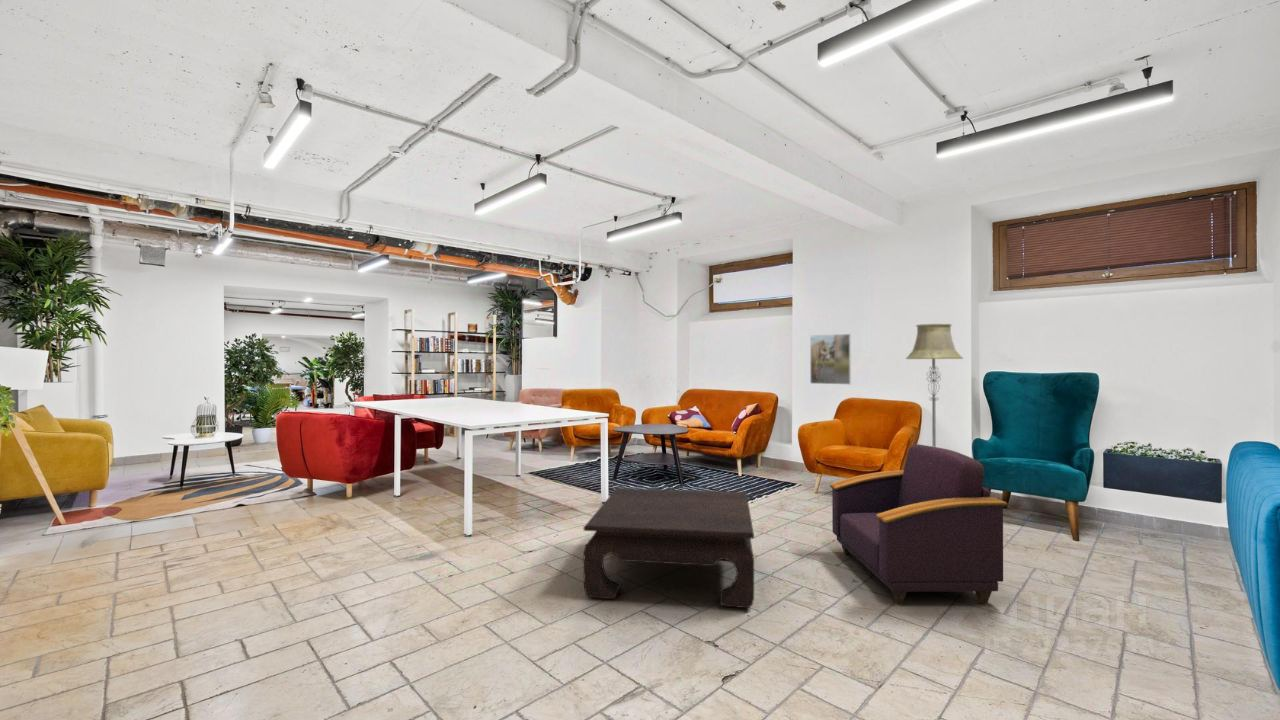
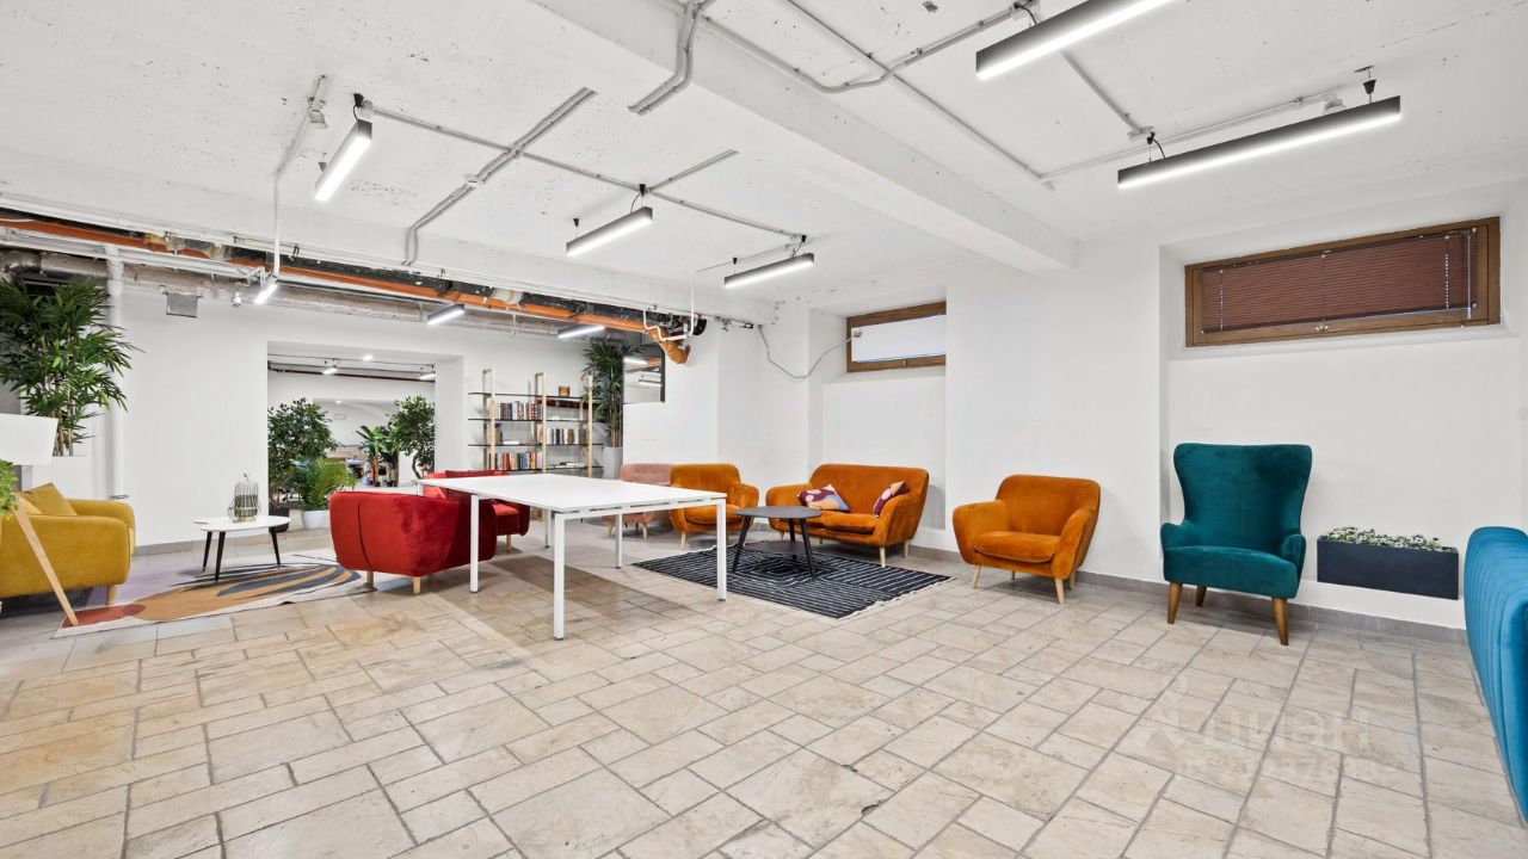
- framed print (830, 359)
- armchair (907, 511)
- floor lamp (934, 421)
- coffee table (674, 540)
